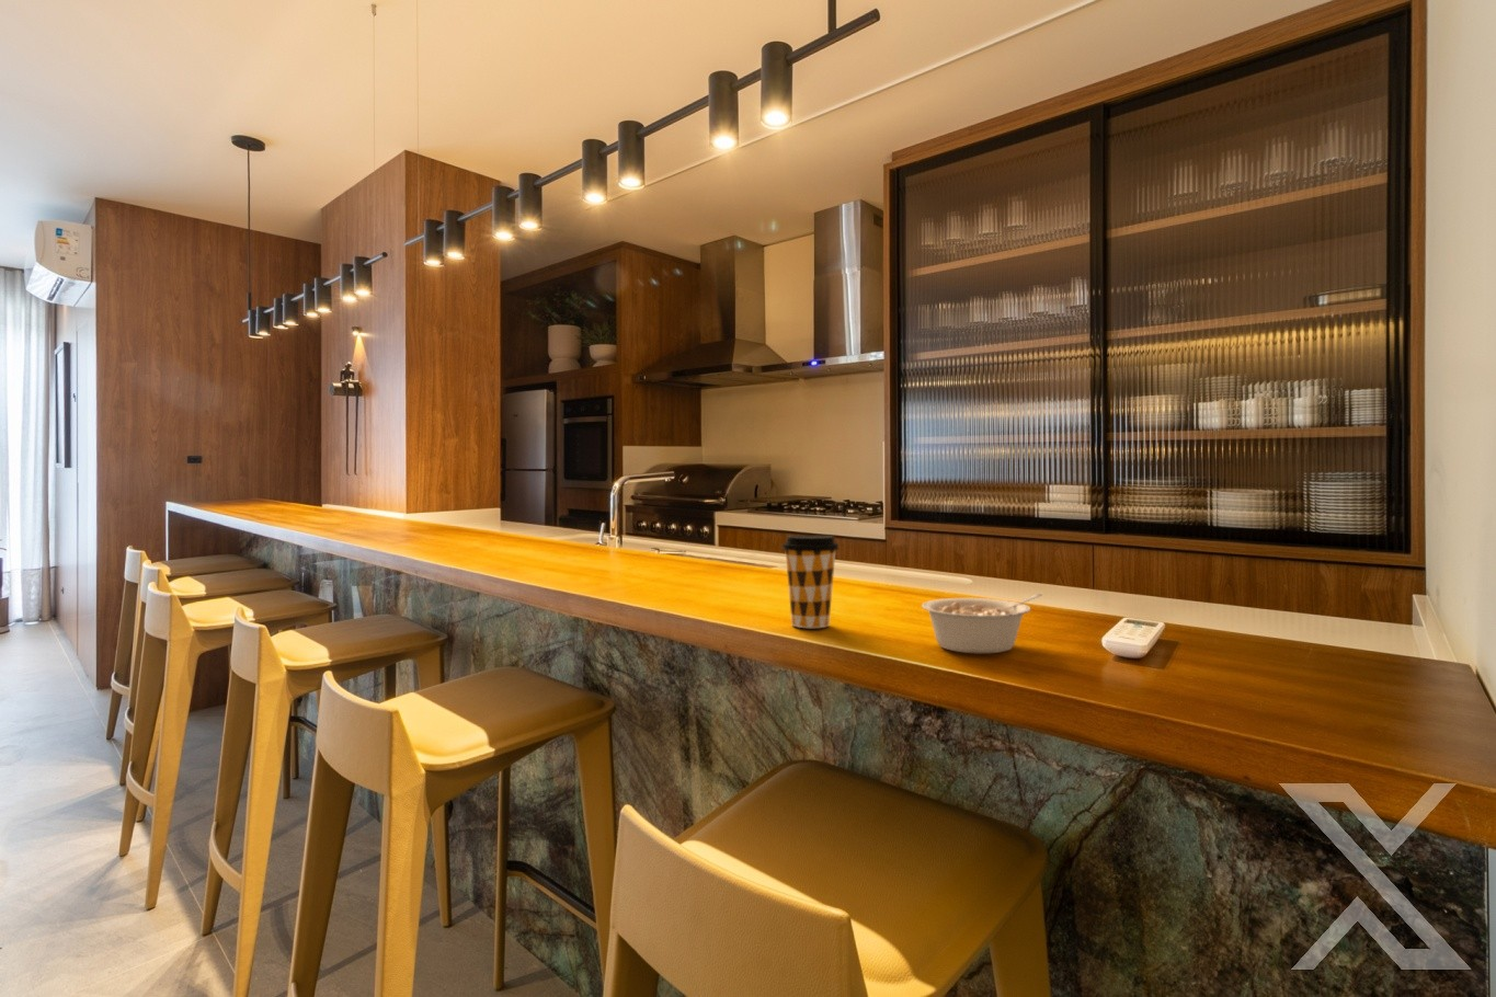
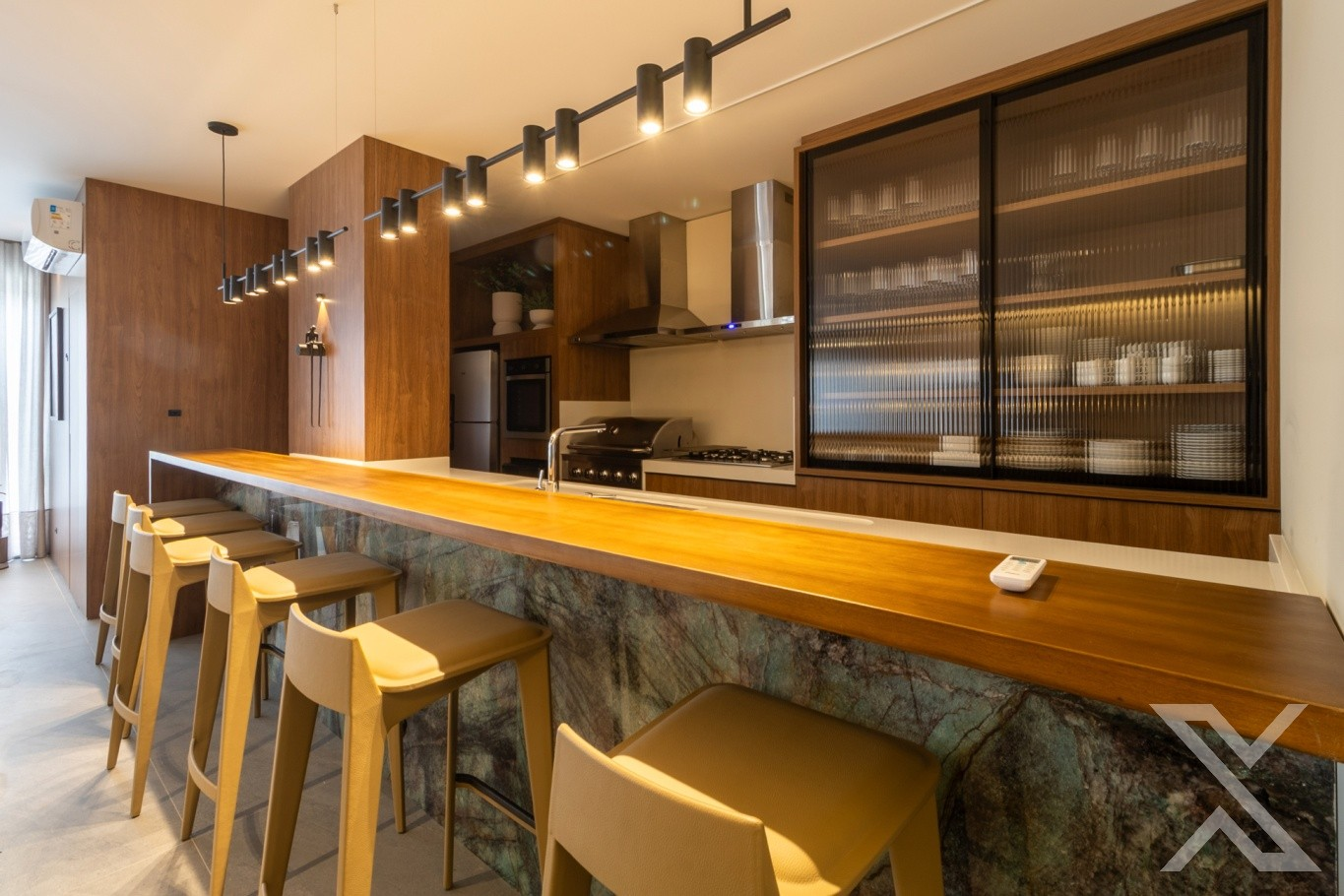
- coffee cup (810, 580)
- legume (976, 620)
